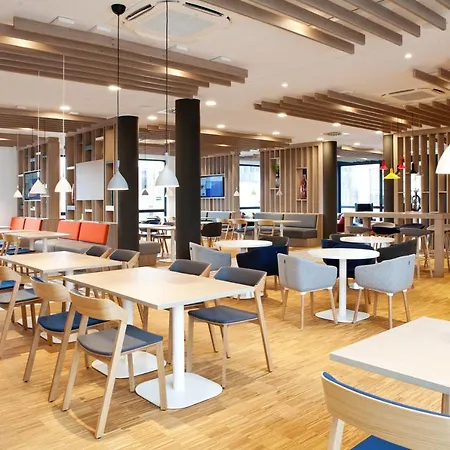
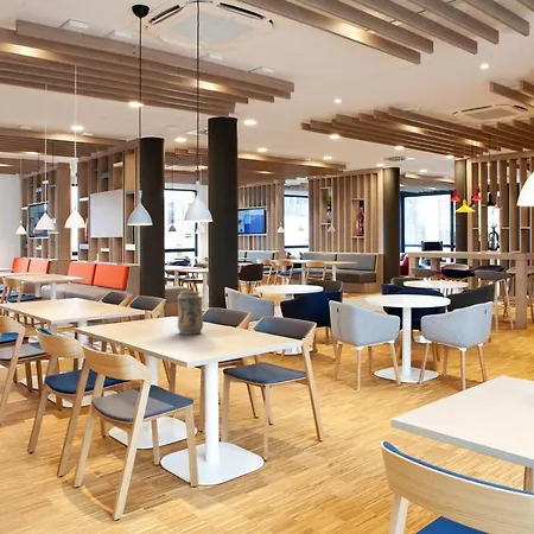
+ decorative vase (190, 312)
